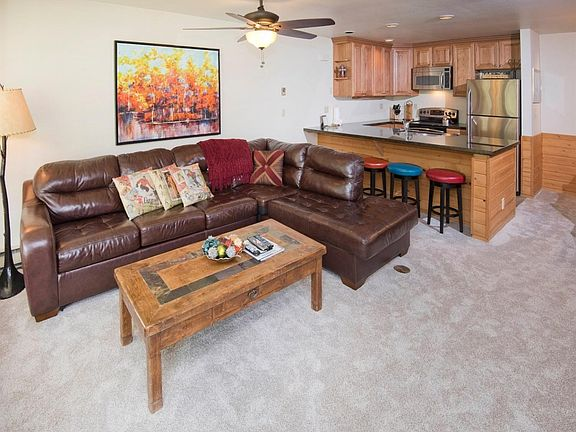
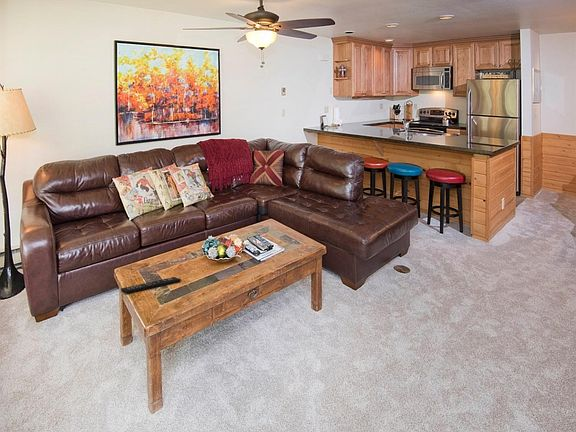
+ remote control (152, 284)
